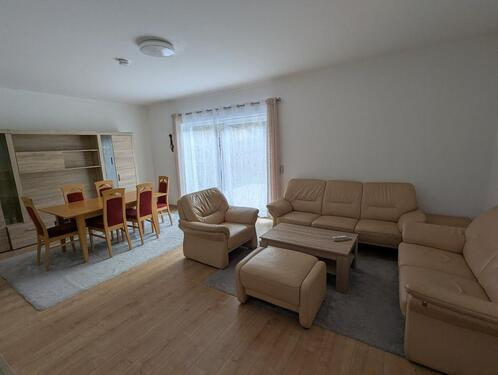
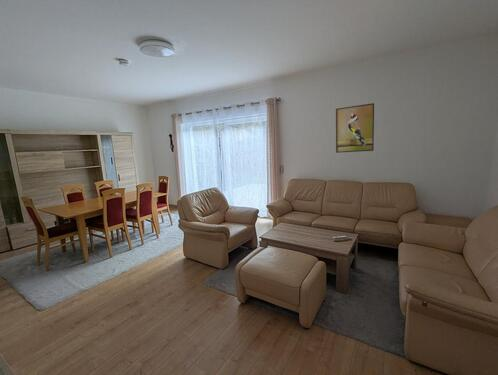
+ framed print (354, 129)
